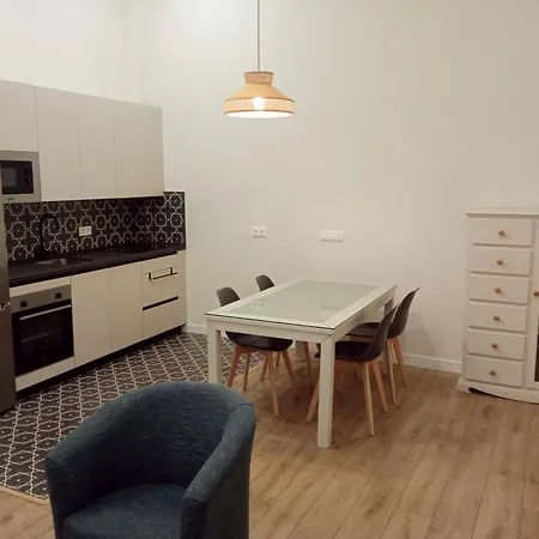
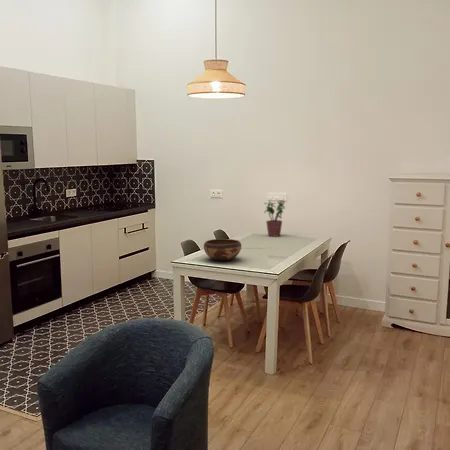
+ decorative bowl (222, 250)
+ potted plant (272, 217)
